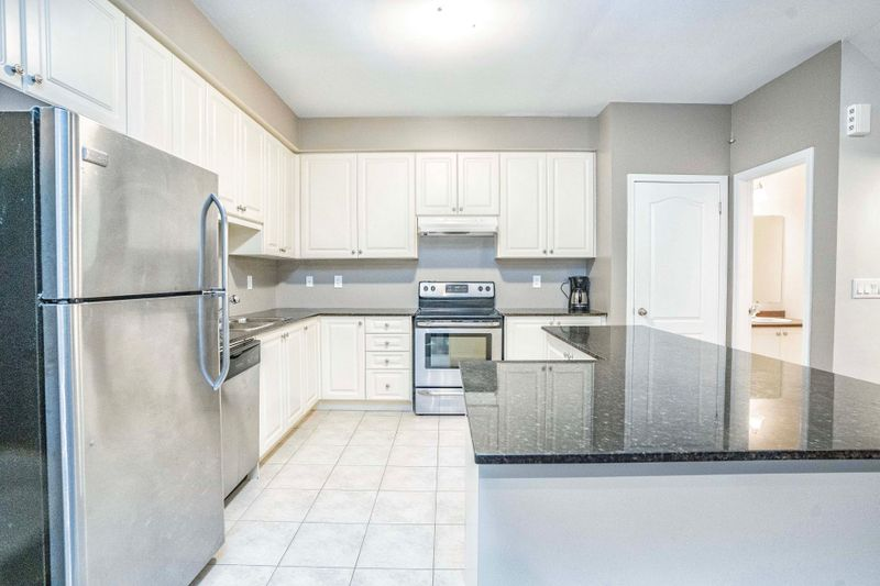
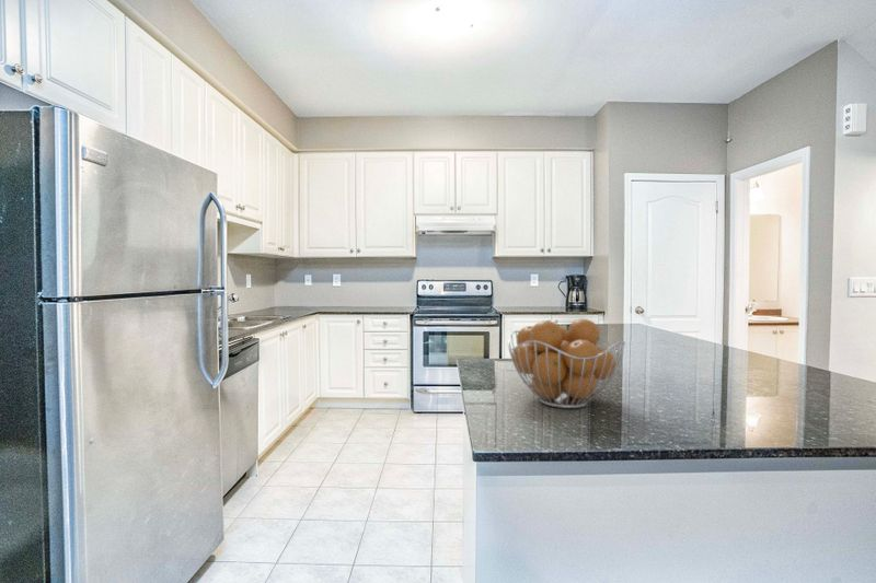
+ fruit basket (563, 360)
